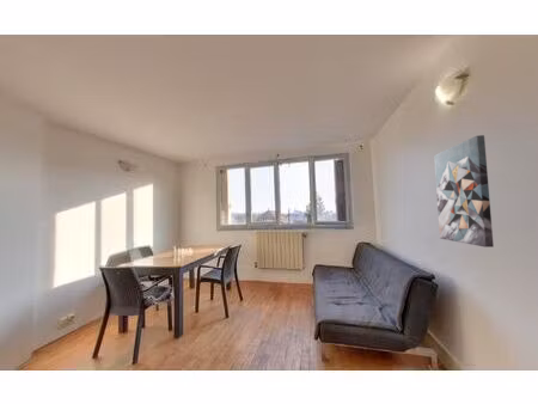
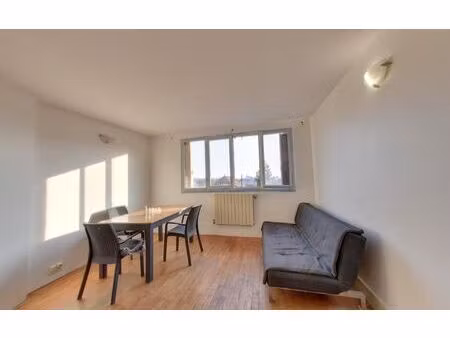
- wall art (459, 194)
